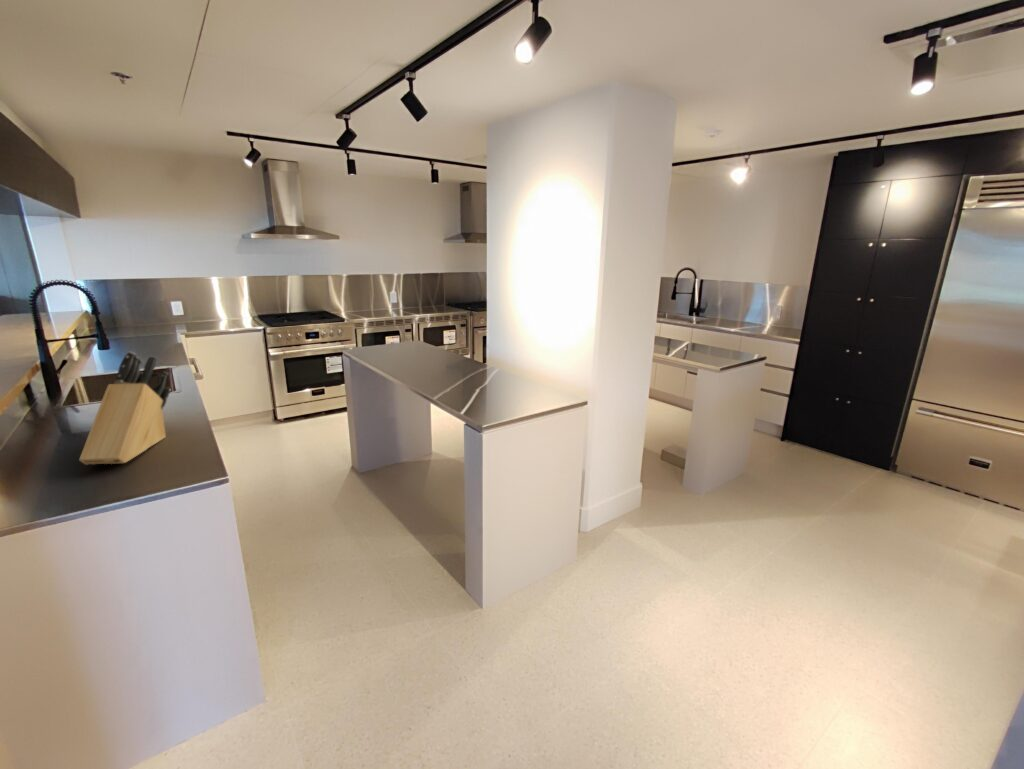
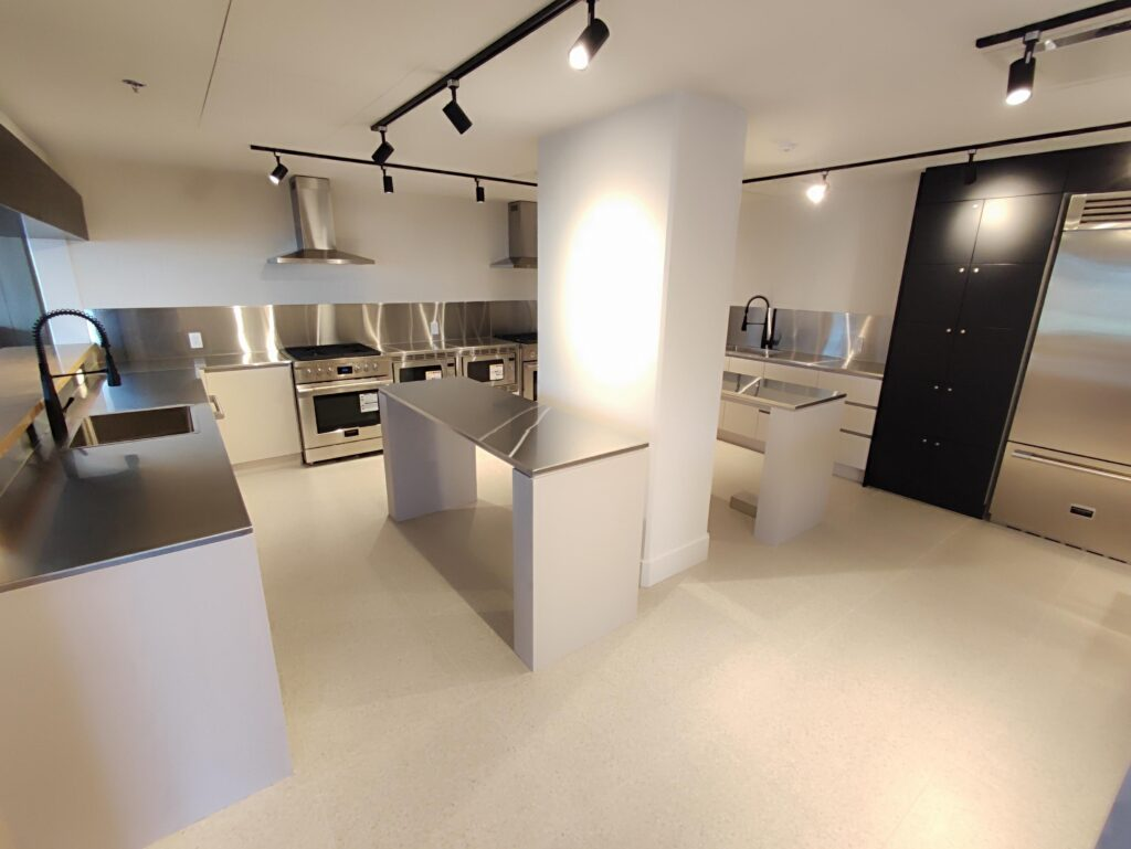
- knife block (127, 403)
